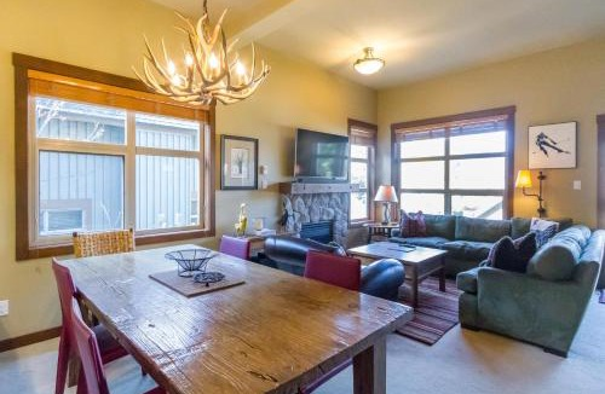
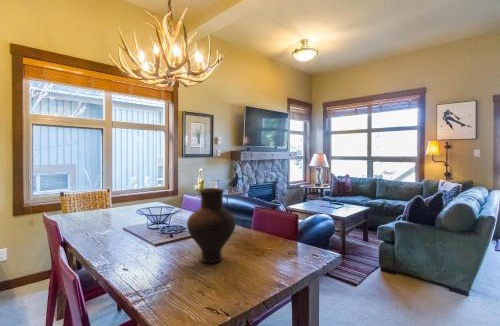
+ vase (211, 224)
